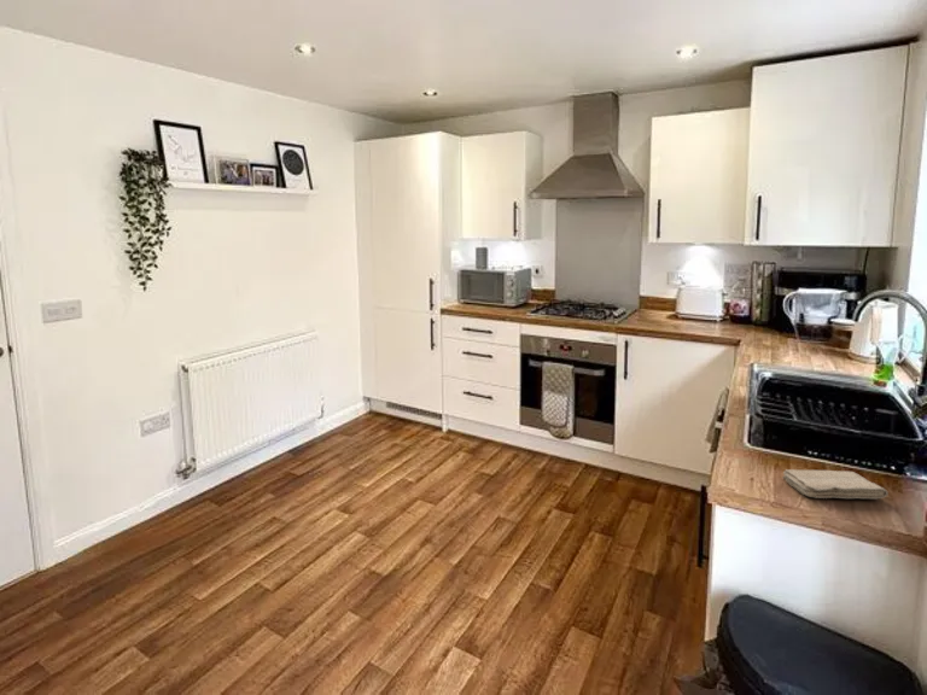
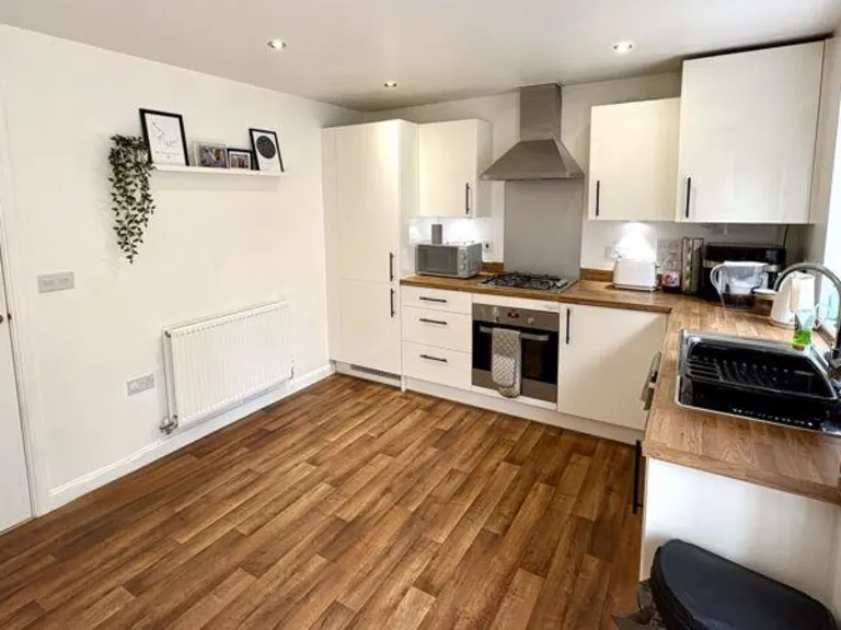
- washcloth (832, 483)
